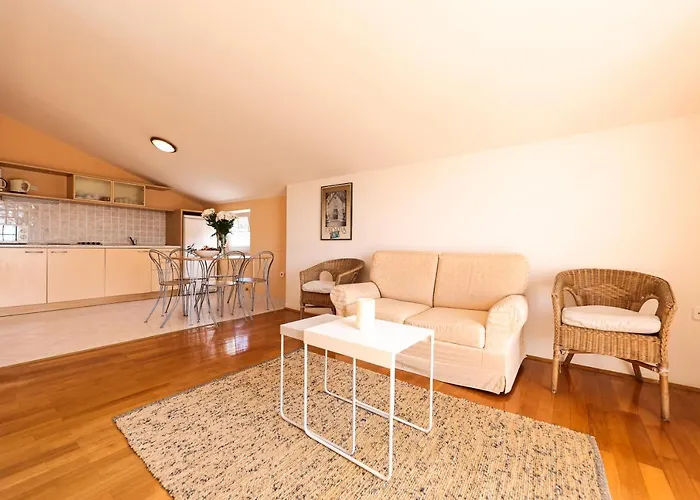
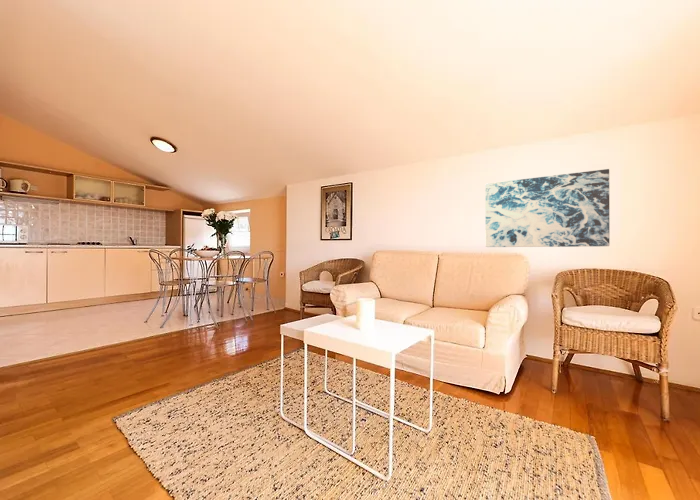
+ wall art (541, 212)
